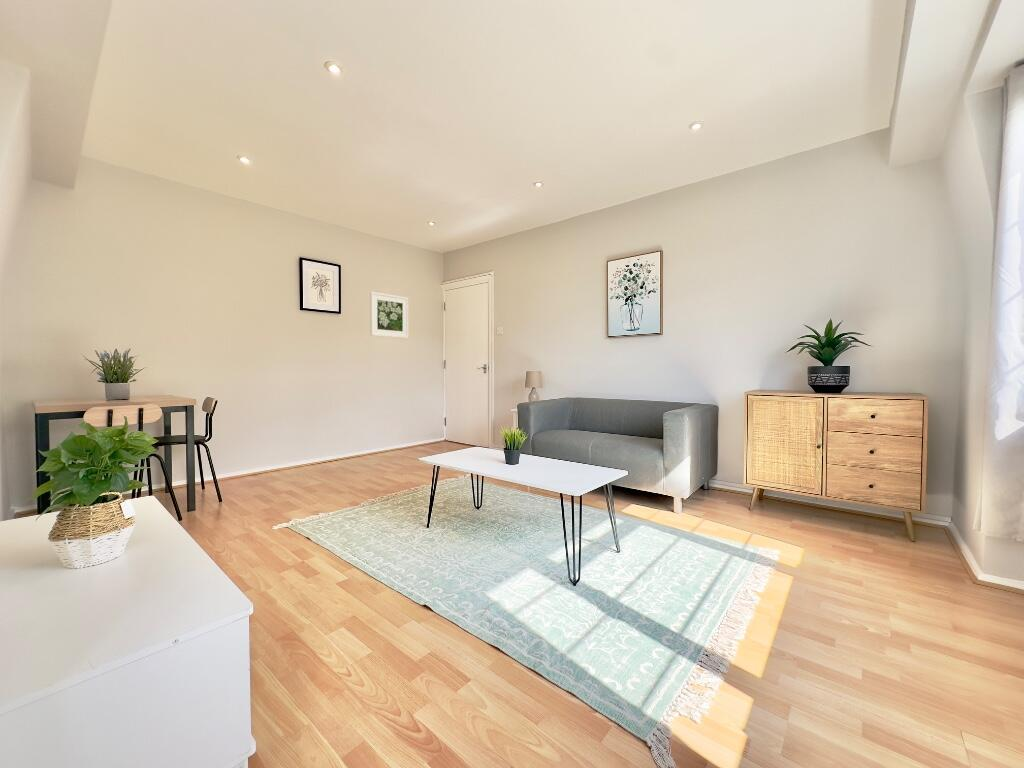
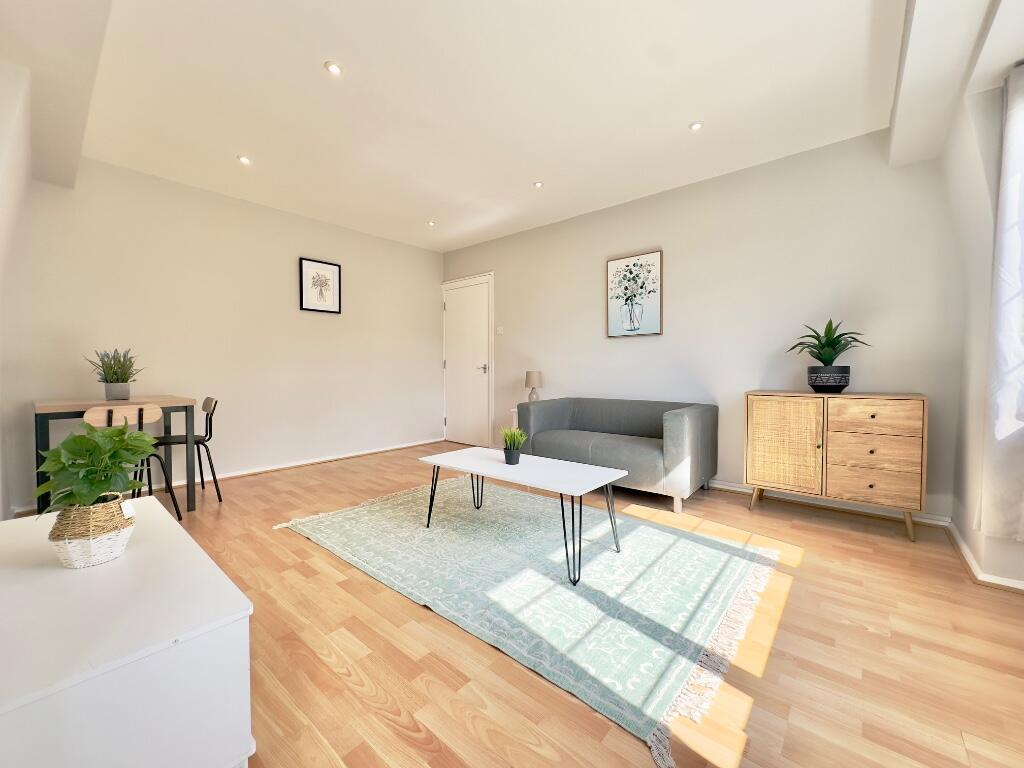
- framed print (390, 315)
